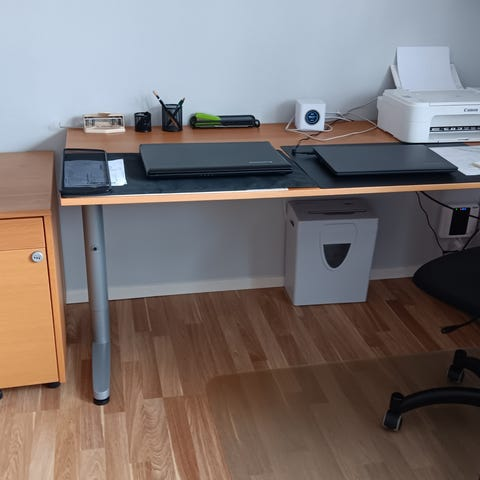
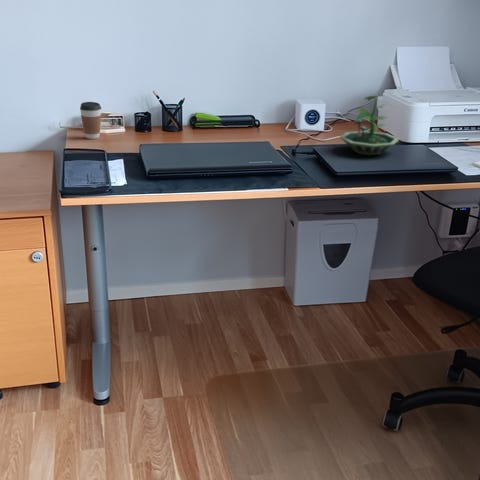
+ coffee cup (91, 120)
+ terrarium (374, 106)
